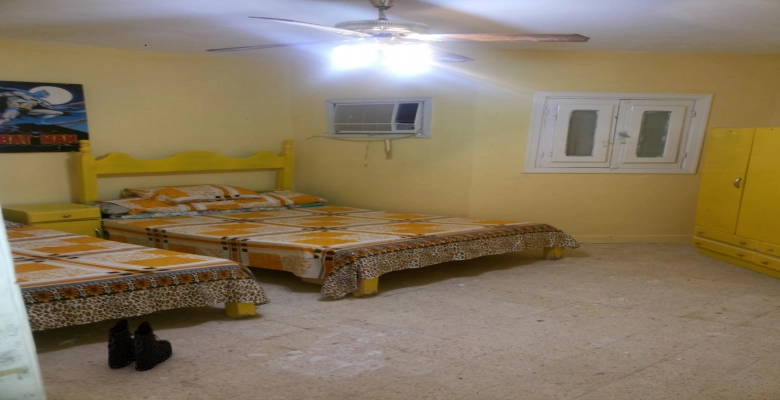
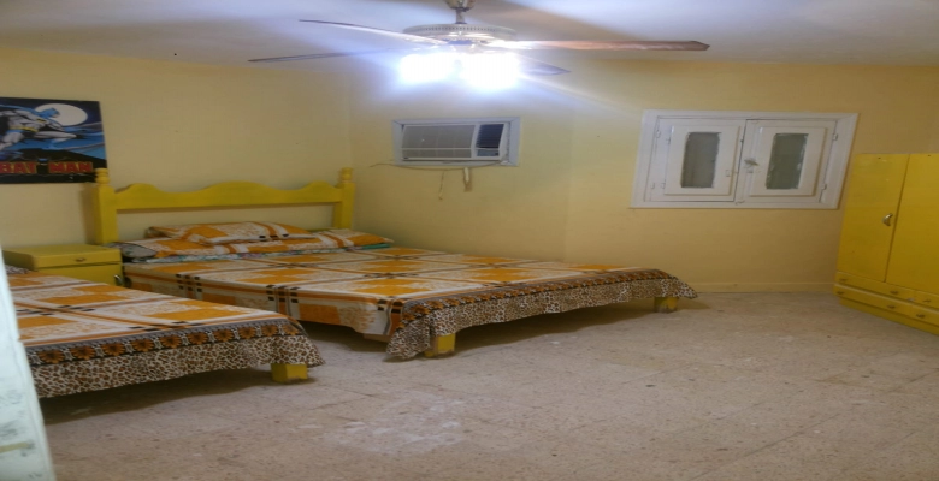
- boots (140, 338)
